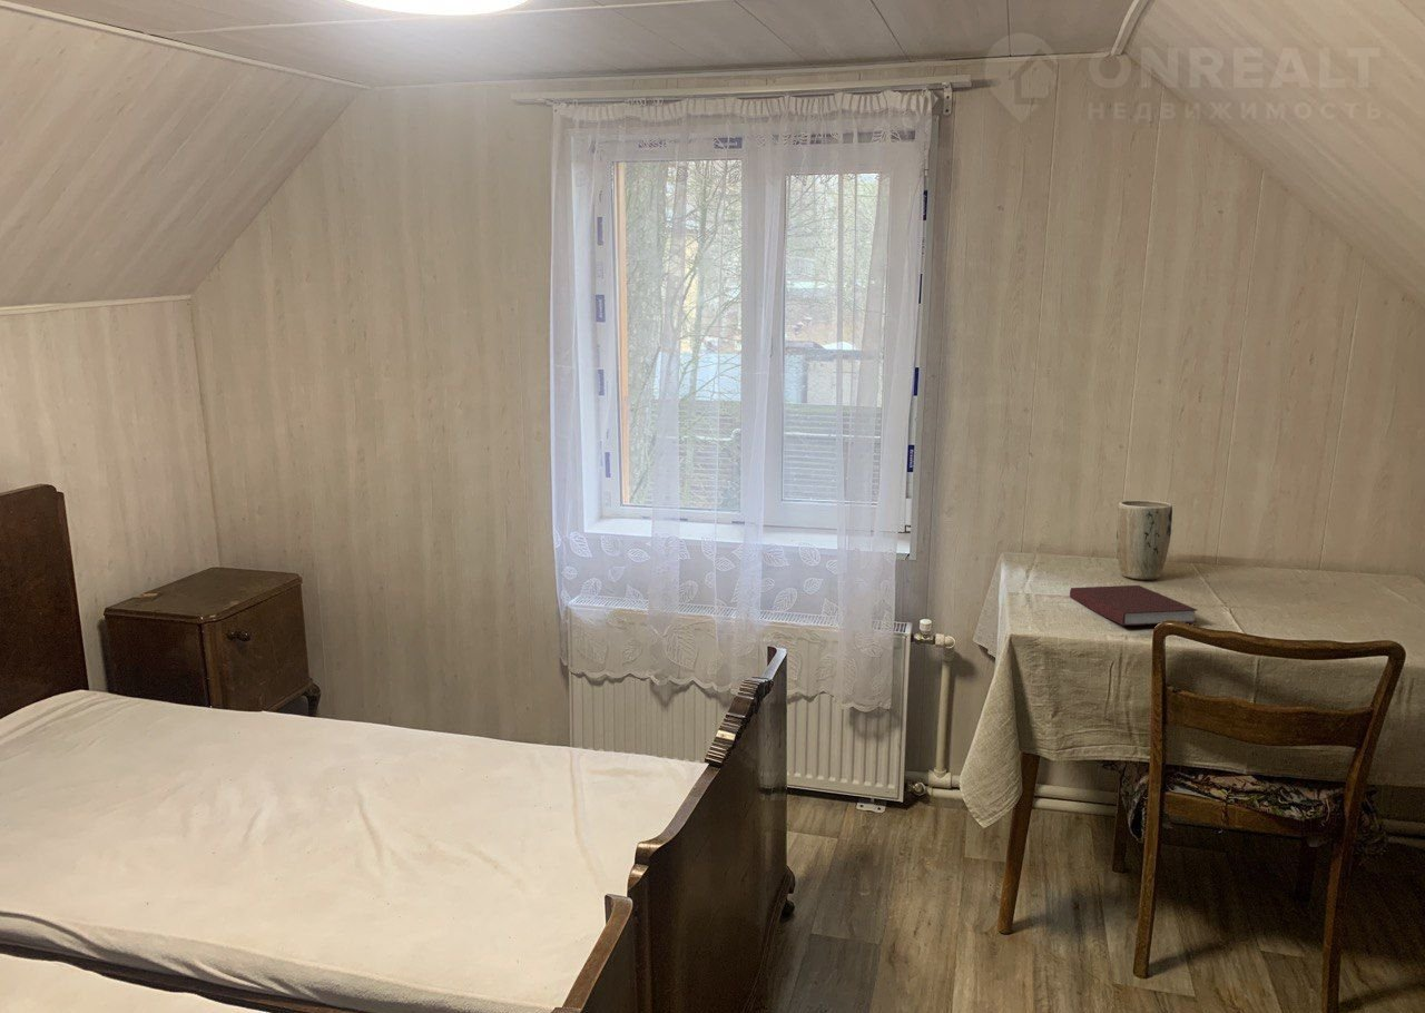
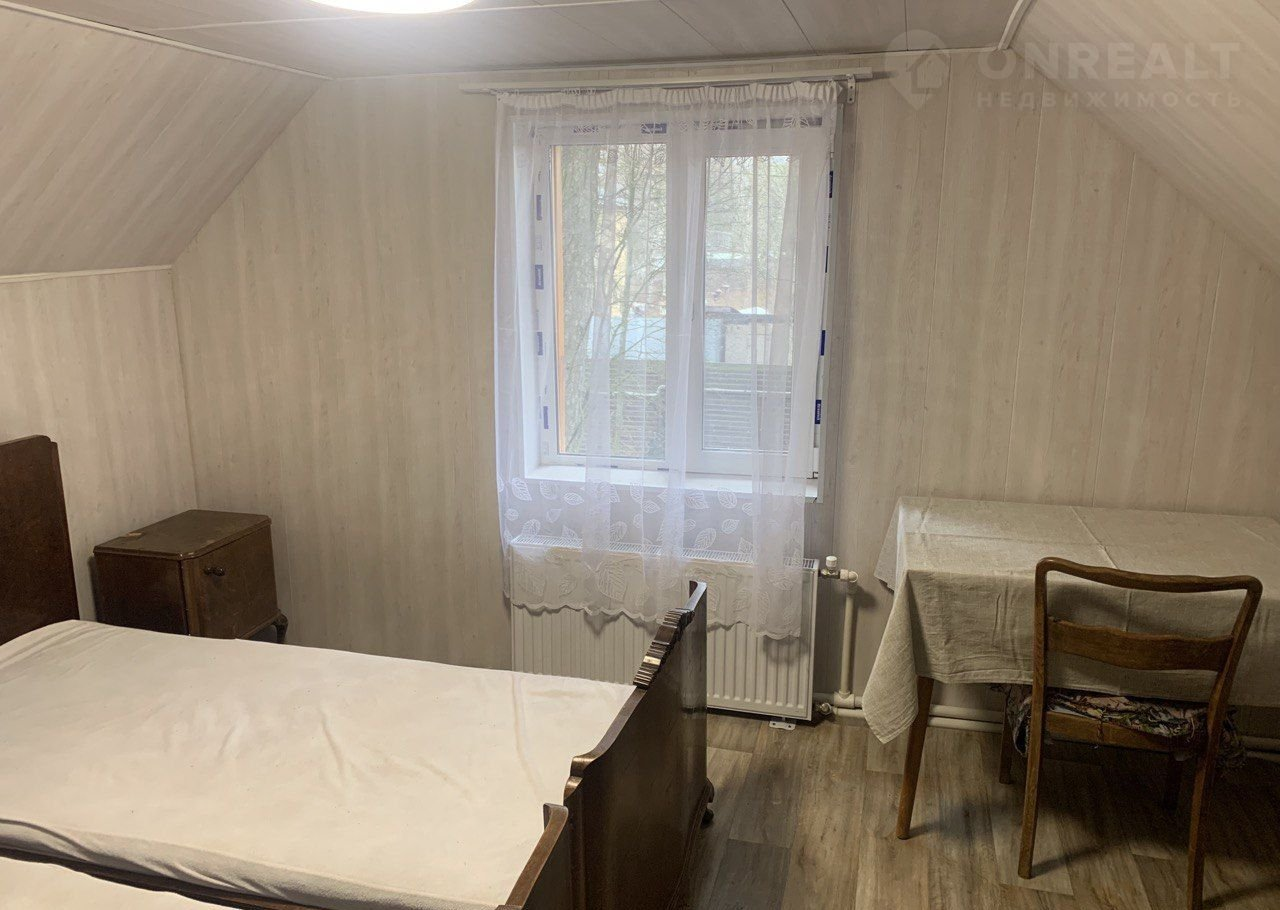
- plant pot (1142, 540)
- notebook (1130, 604)
